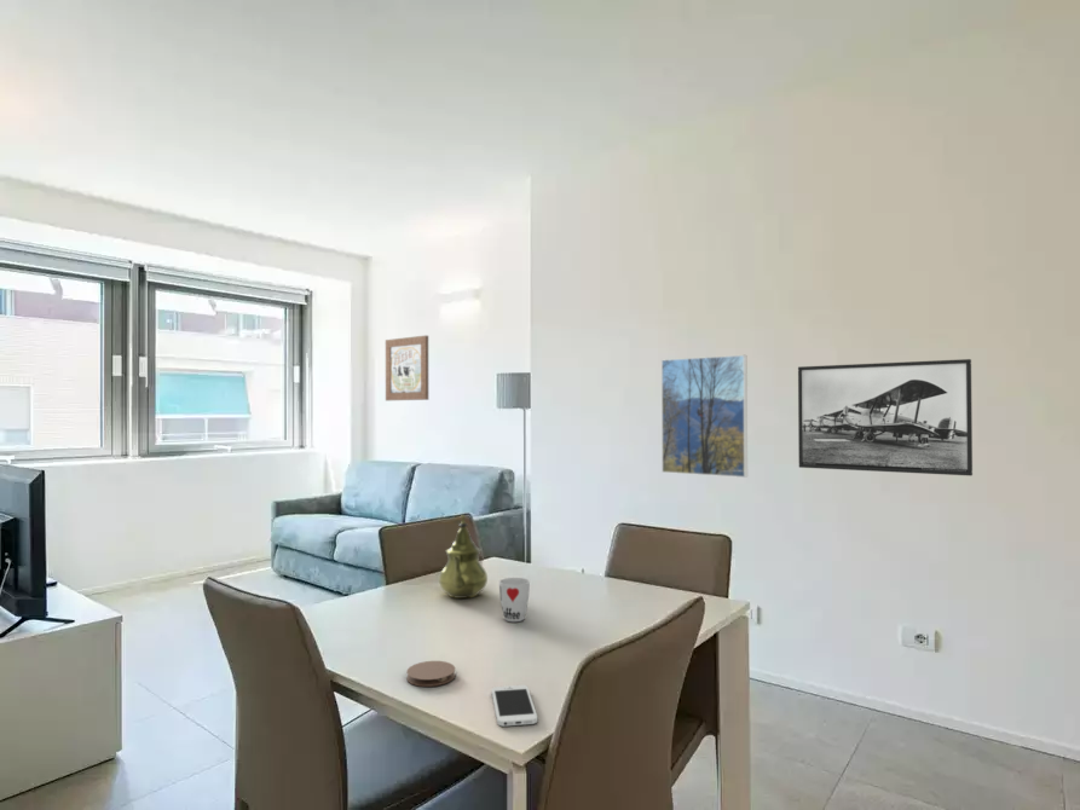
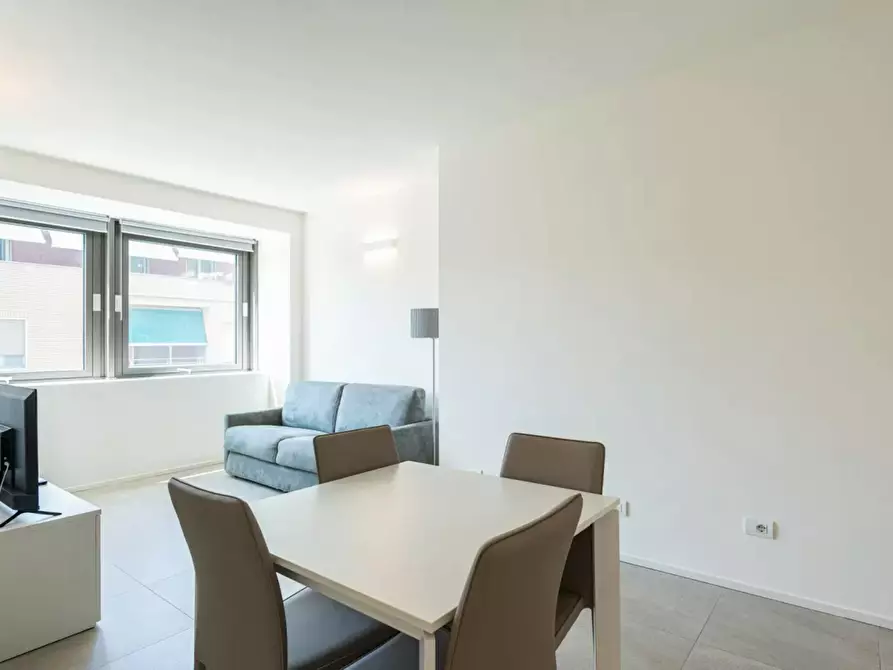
- wall art (406, 369)
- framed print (878, 417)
- teapot (463, 554)
- cup (514, 600)
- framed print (703, 416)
- coaster (431, 672)
- smartphone (513, 704)
